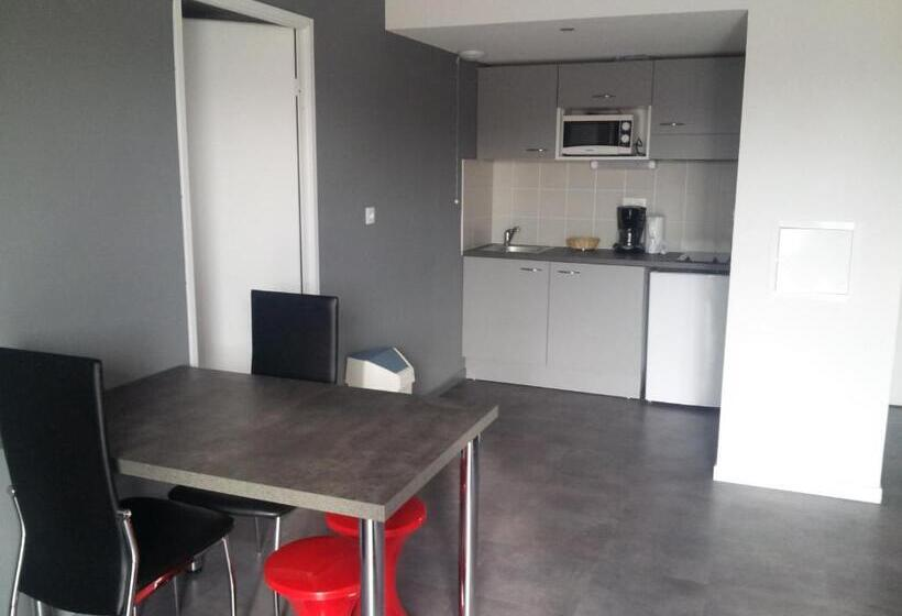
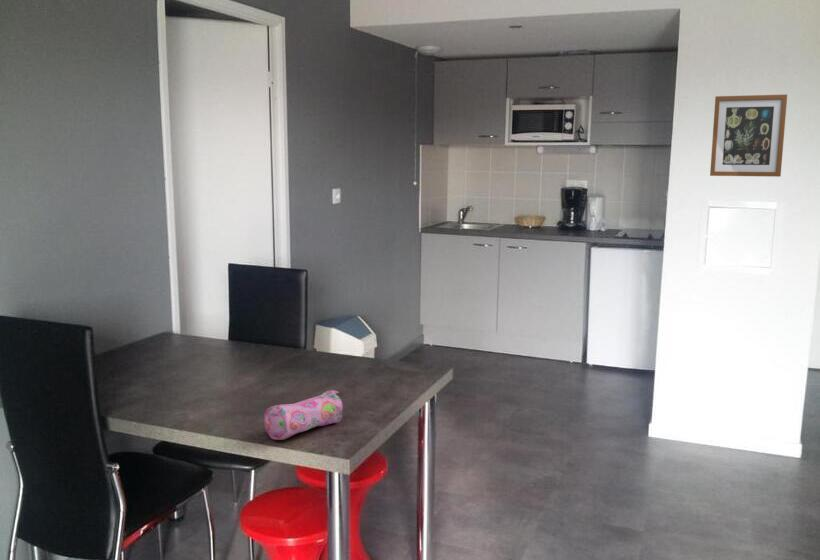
+ pencil case (305, 413)
+ wall art (747, 136)
